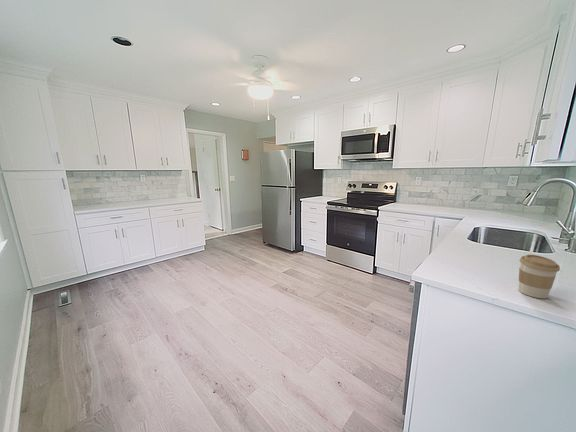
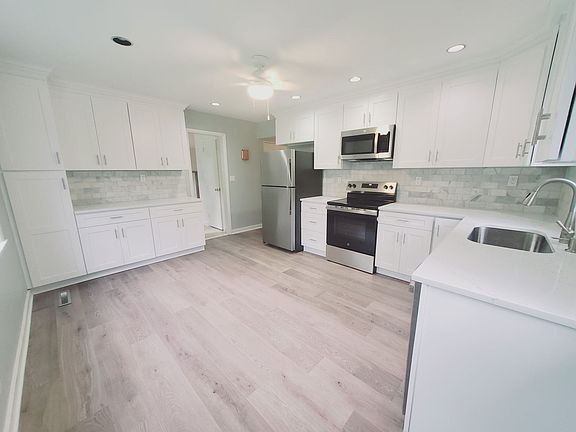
- coffee cup (536, 275)
